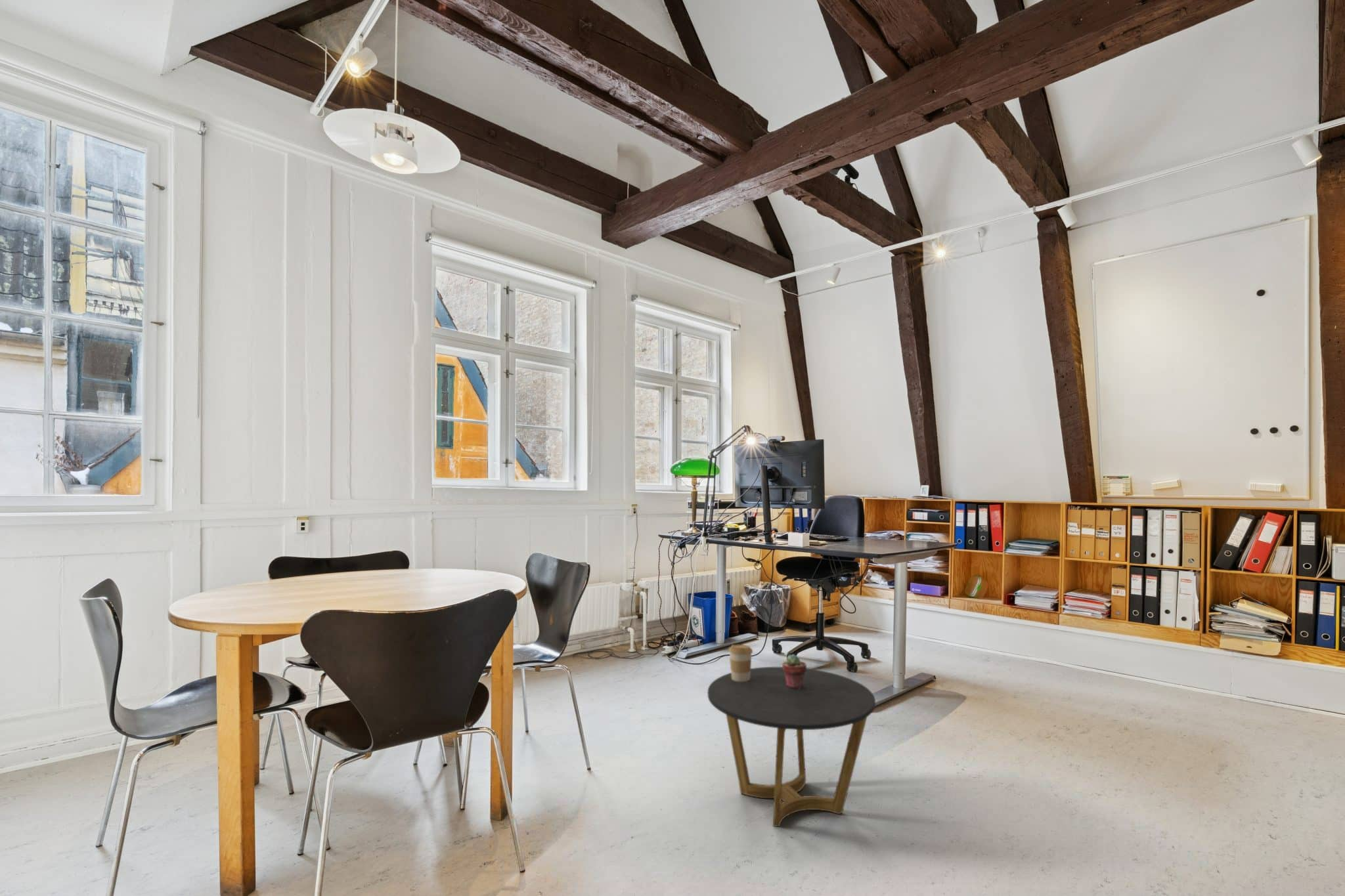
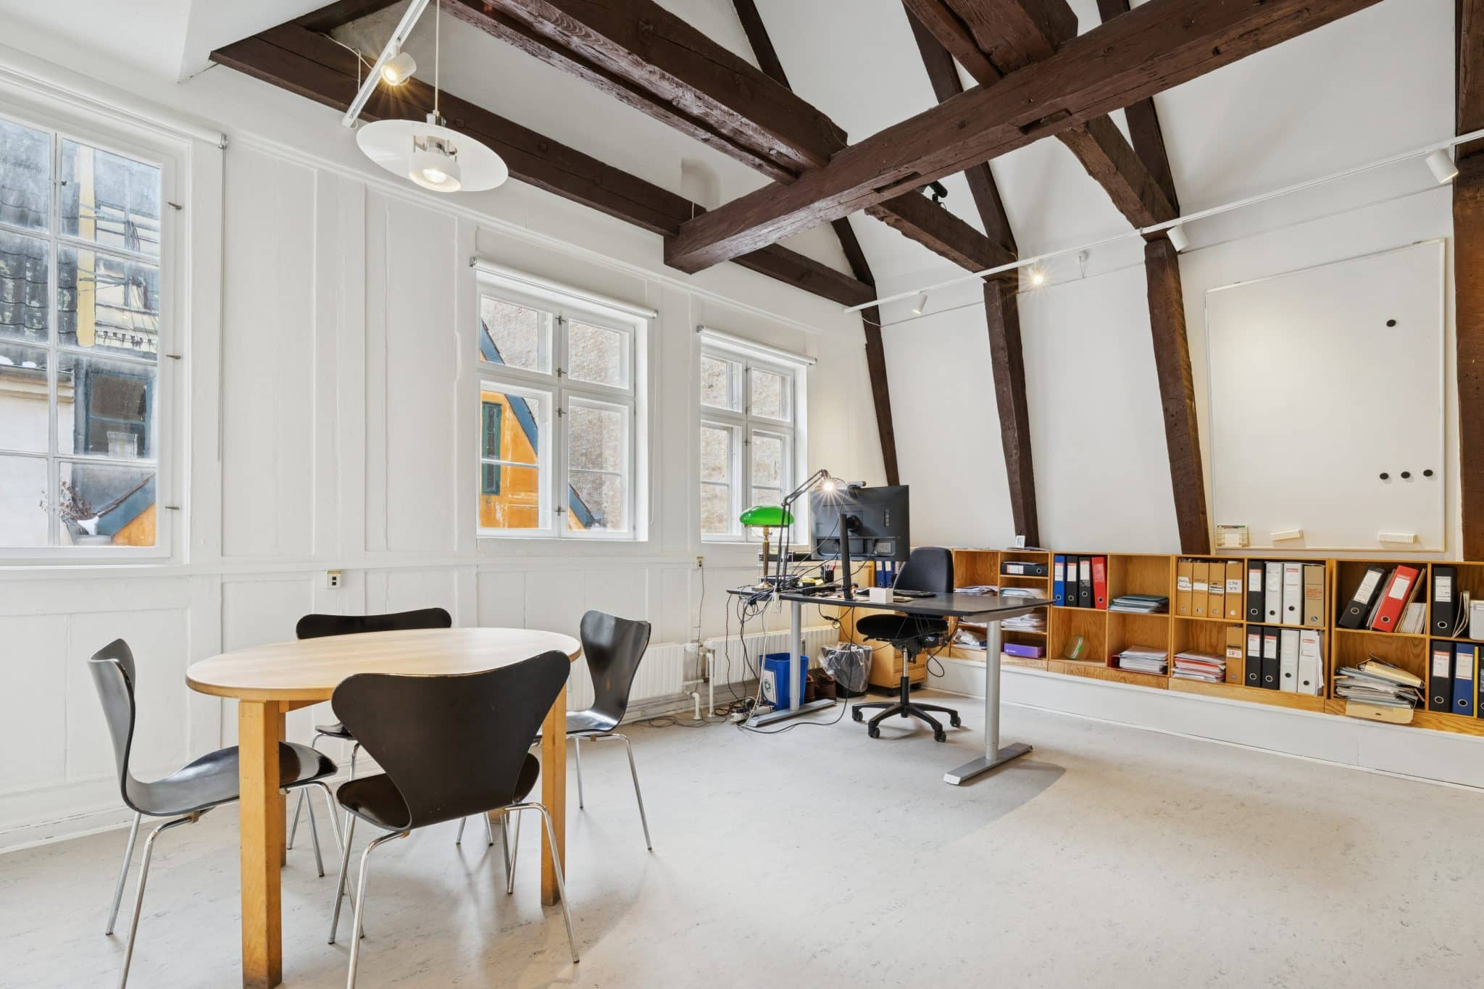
- coffee cup (740, 661)
- side table (783, 747)
- potted succulent (794, 670)
